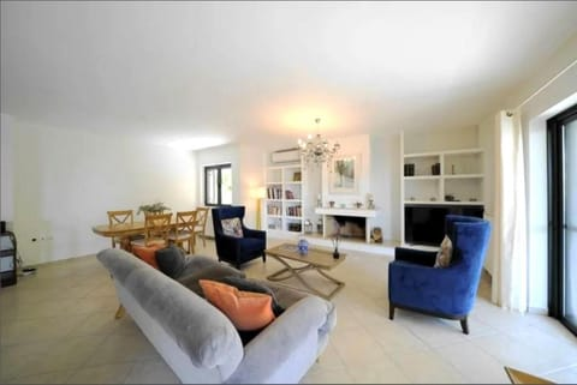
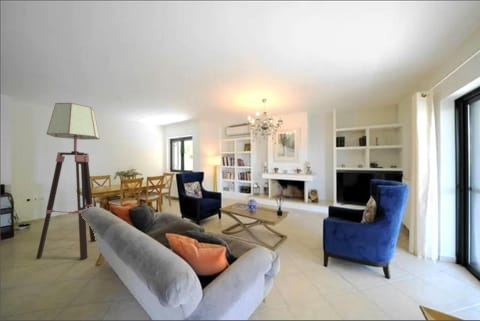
+ floor lamp (76, 178)
